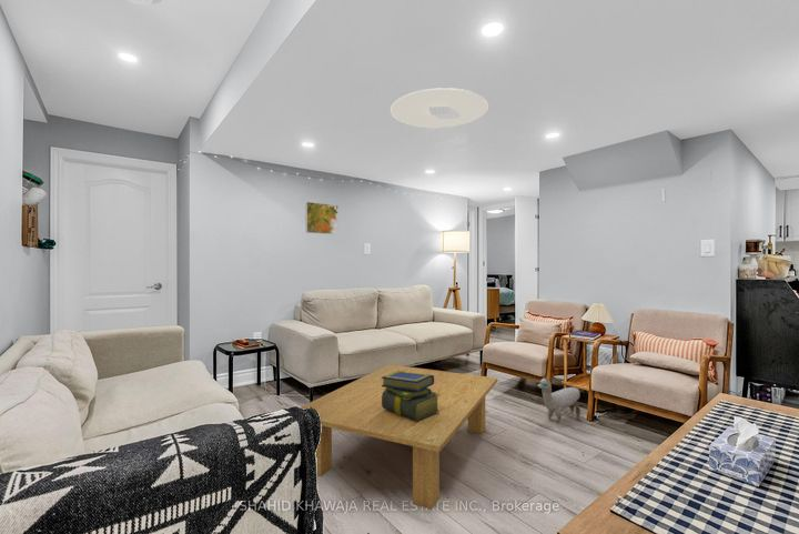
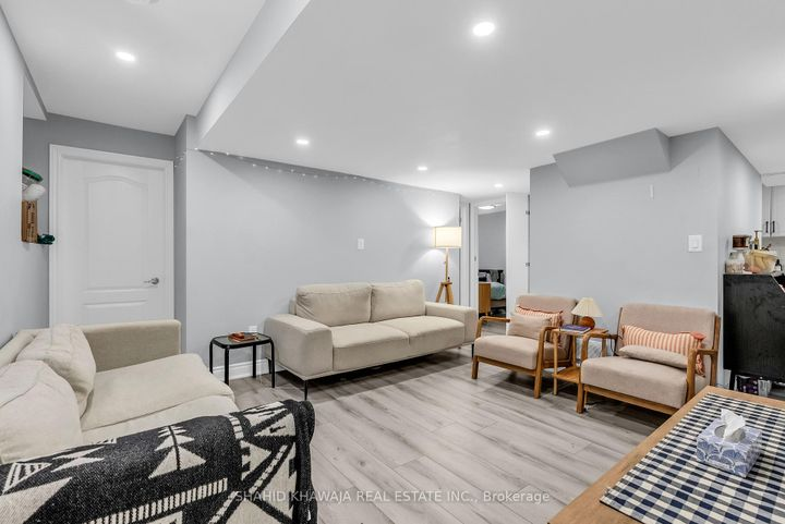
- plush toy (557, 396)
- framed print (322, 218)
- ceiling light (438, 105)
- stack of books (407, 392)
- coffee table (406, 420)
